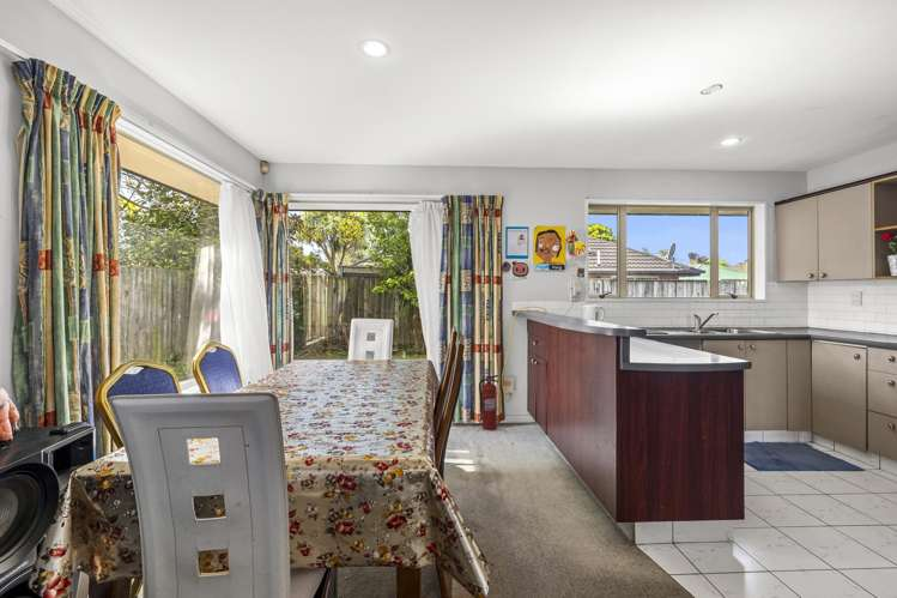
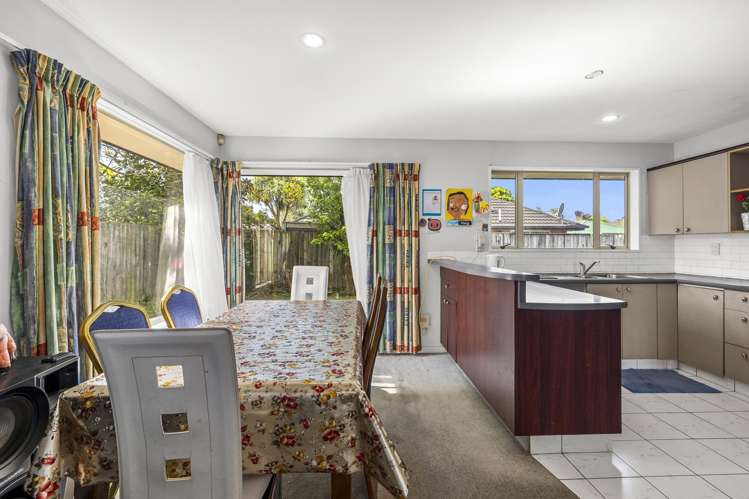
- fire extinguisher (489, 401)
